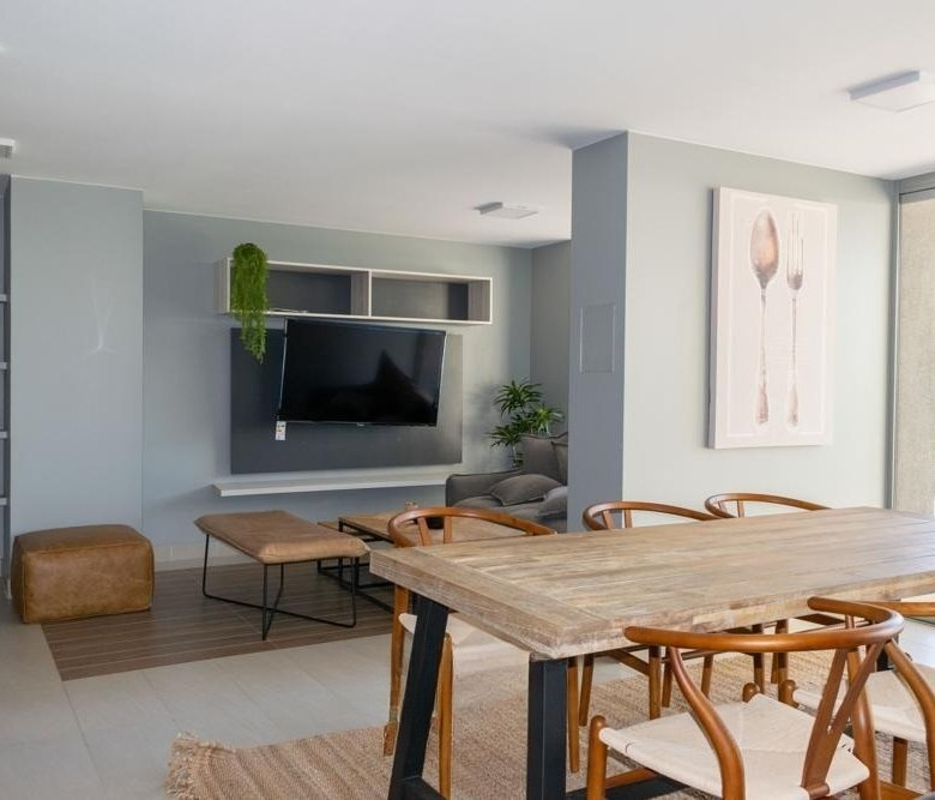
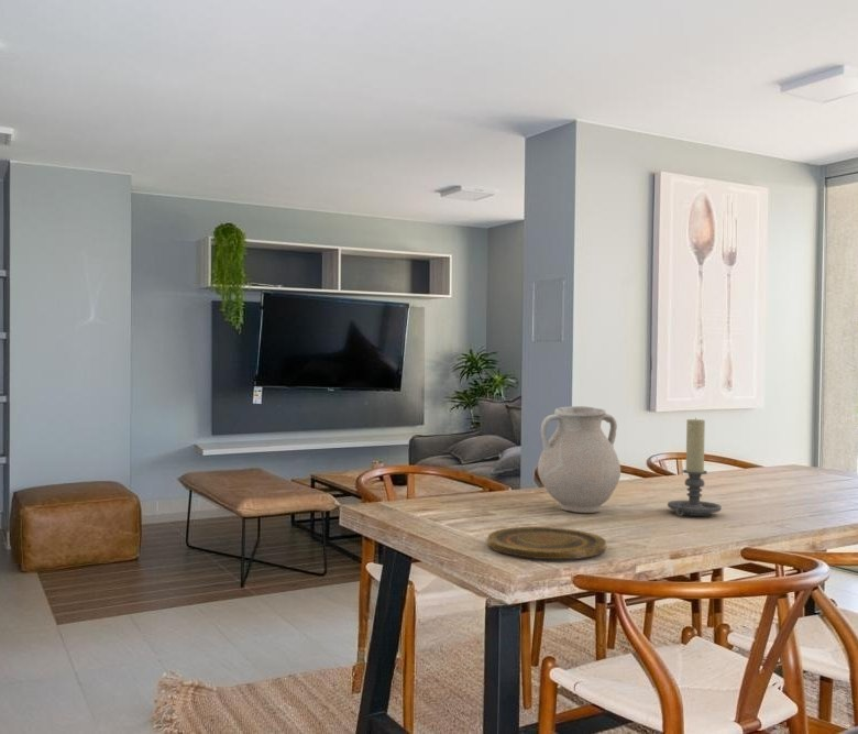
+ plate (546, 541)
+ vase (579, 458)
+ candle holder (692, 465)
